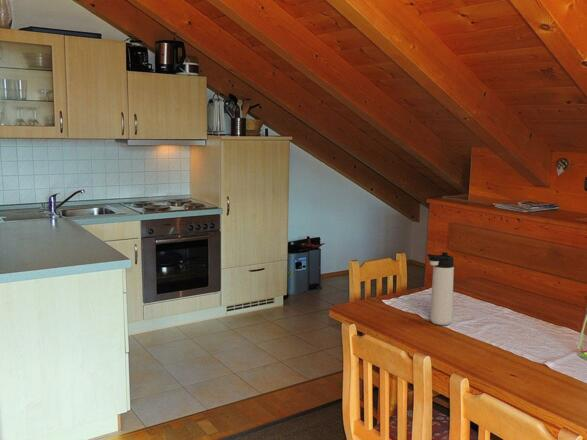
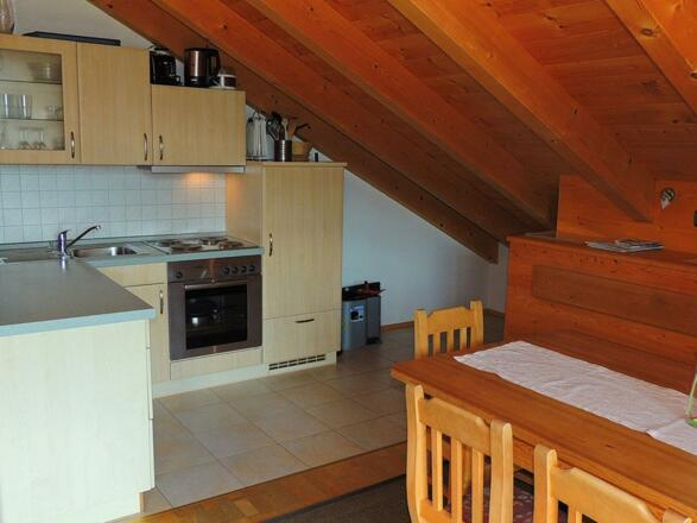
- thermos bottle (439, 288)
